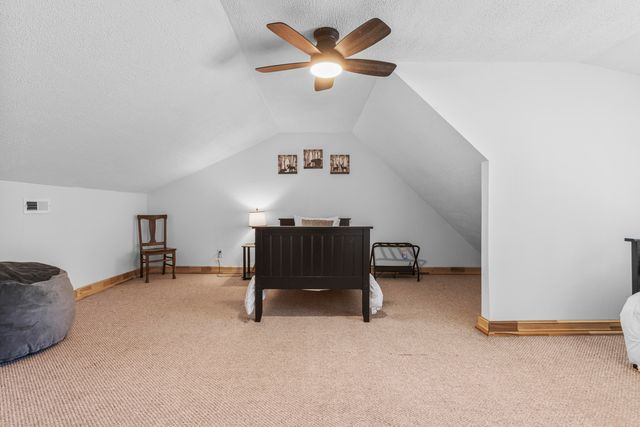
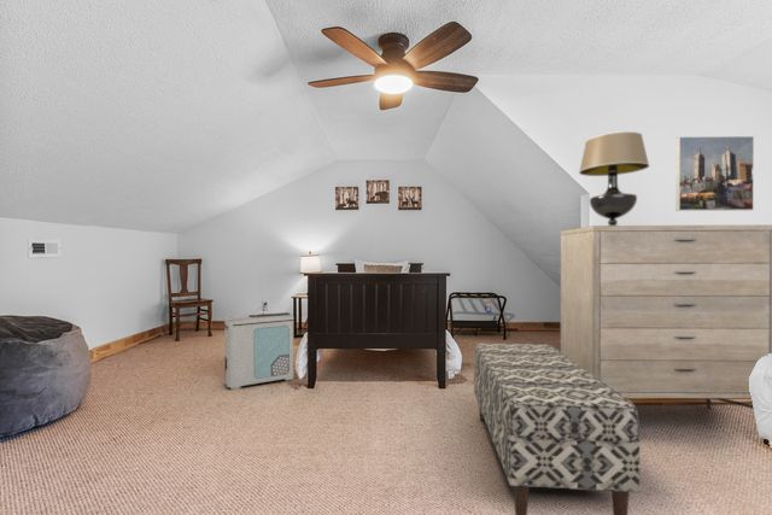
+ dresser (657, 324)
+ bench (534, 411)
+ table lamp (612, 183)
+ air purifier (261, 347)
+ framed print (714, 174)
